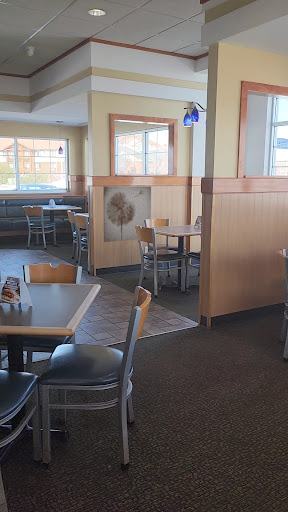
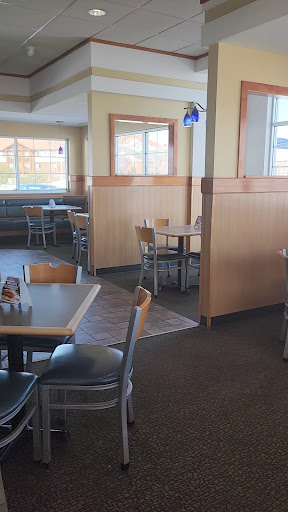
- wall art (127, 213)
